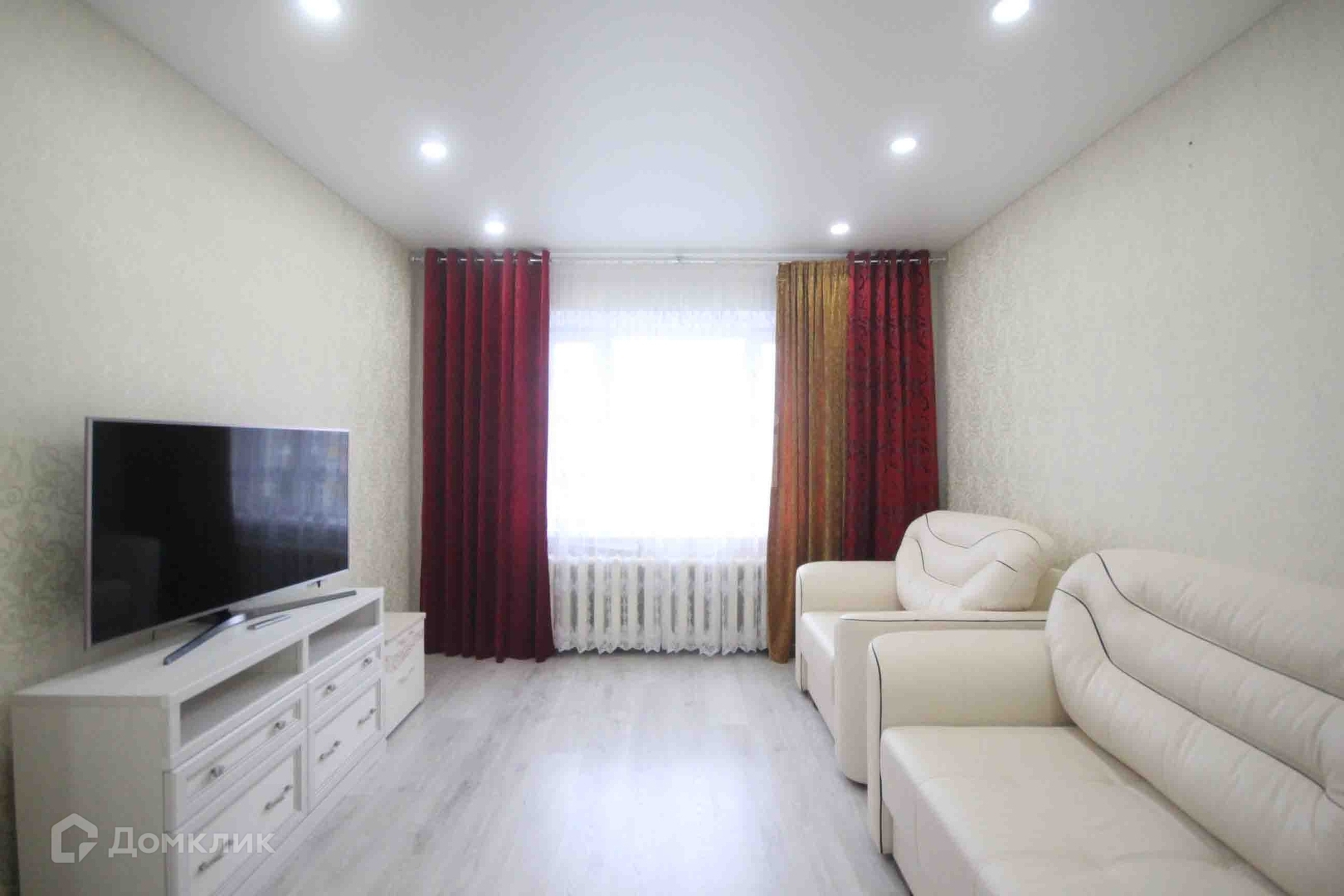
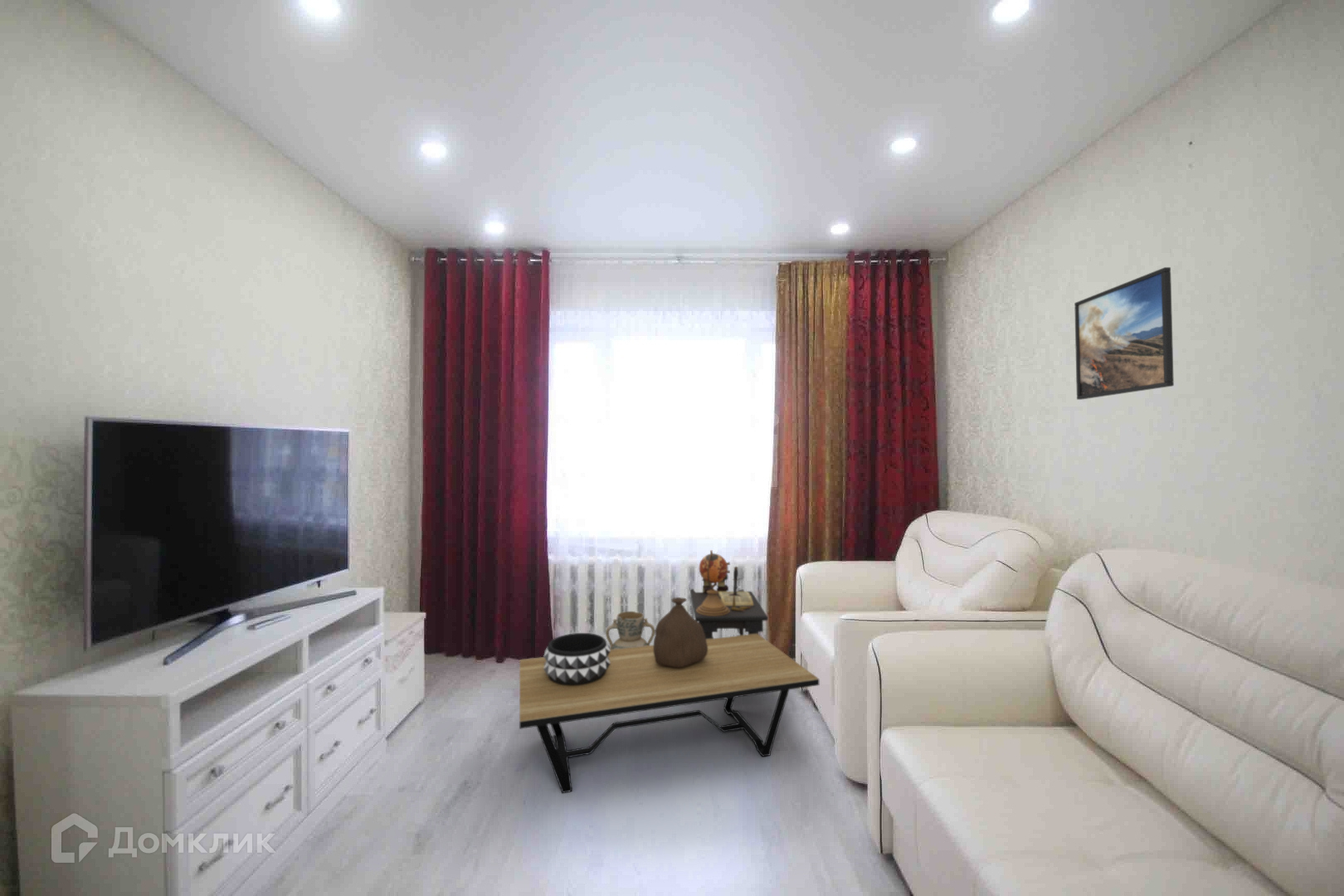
+ side table (724, 606)
+ ceramic jug (630, 640)
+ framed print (1118, 339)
+ bag (678, 631)
+ decorative bowl (577, 659)
+ coffee table (662, 707)
